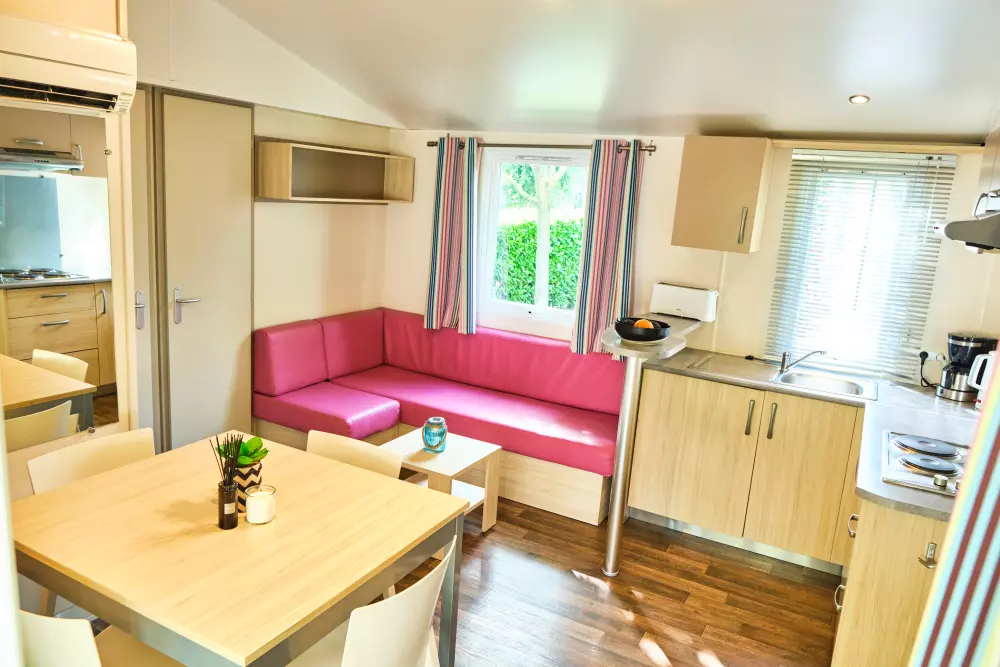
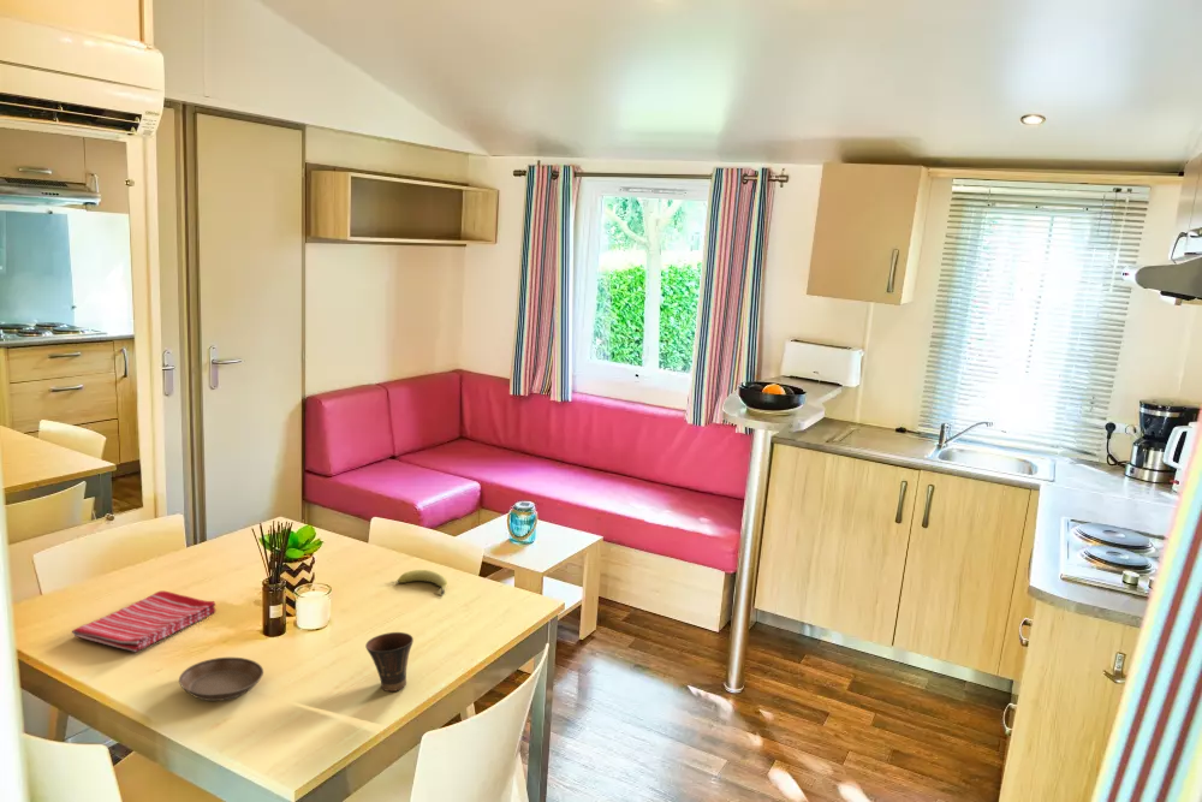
+ dish towel (148, 618)
+ saucer (221, 681)
+ cup (388, 663)
+ fruit (426, 580)
